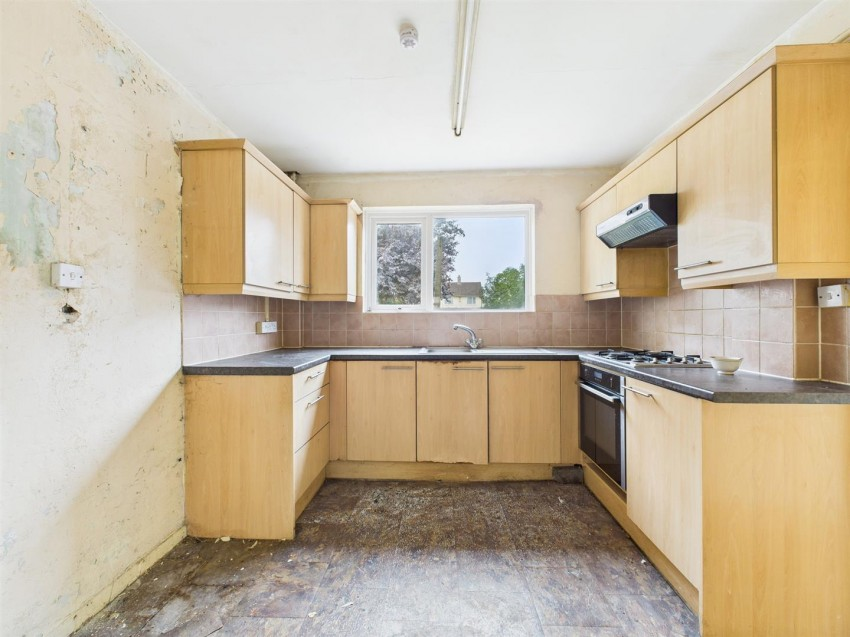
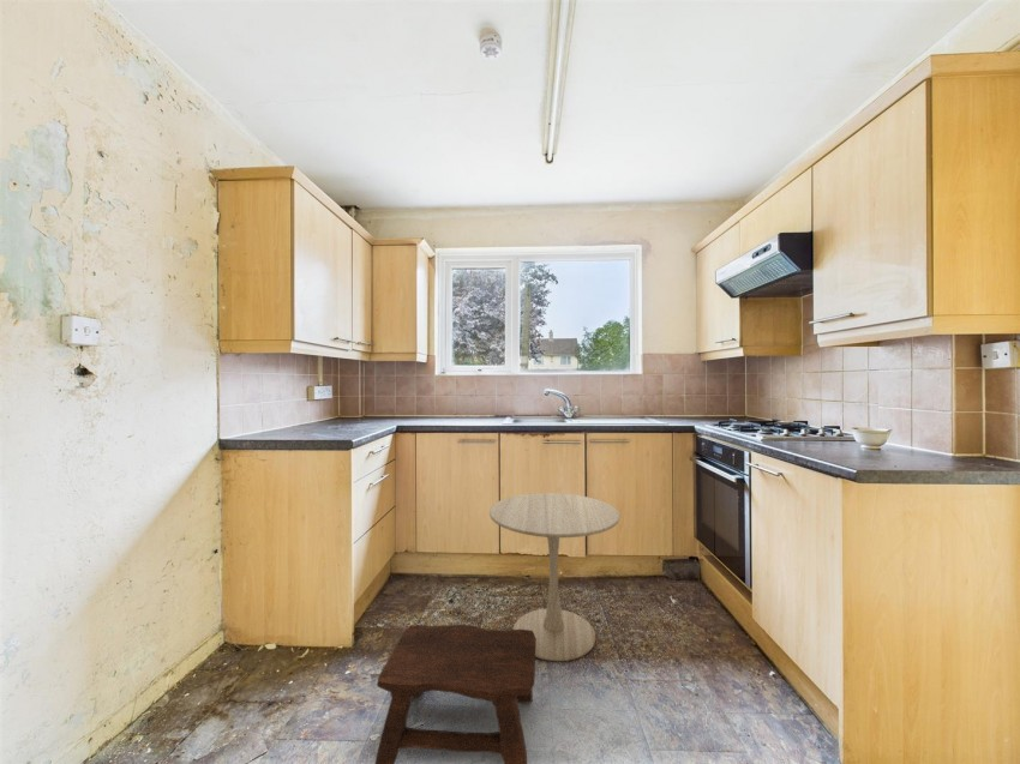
+ side table (553, 571)
+ stool (461, 692)
